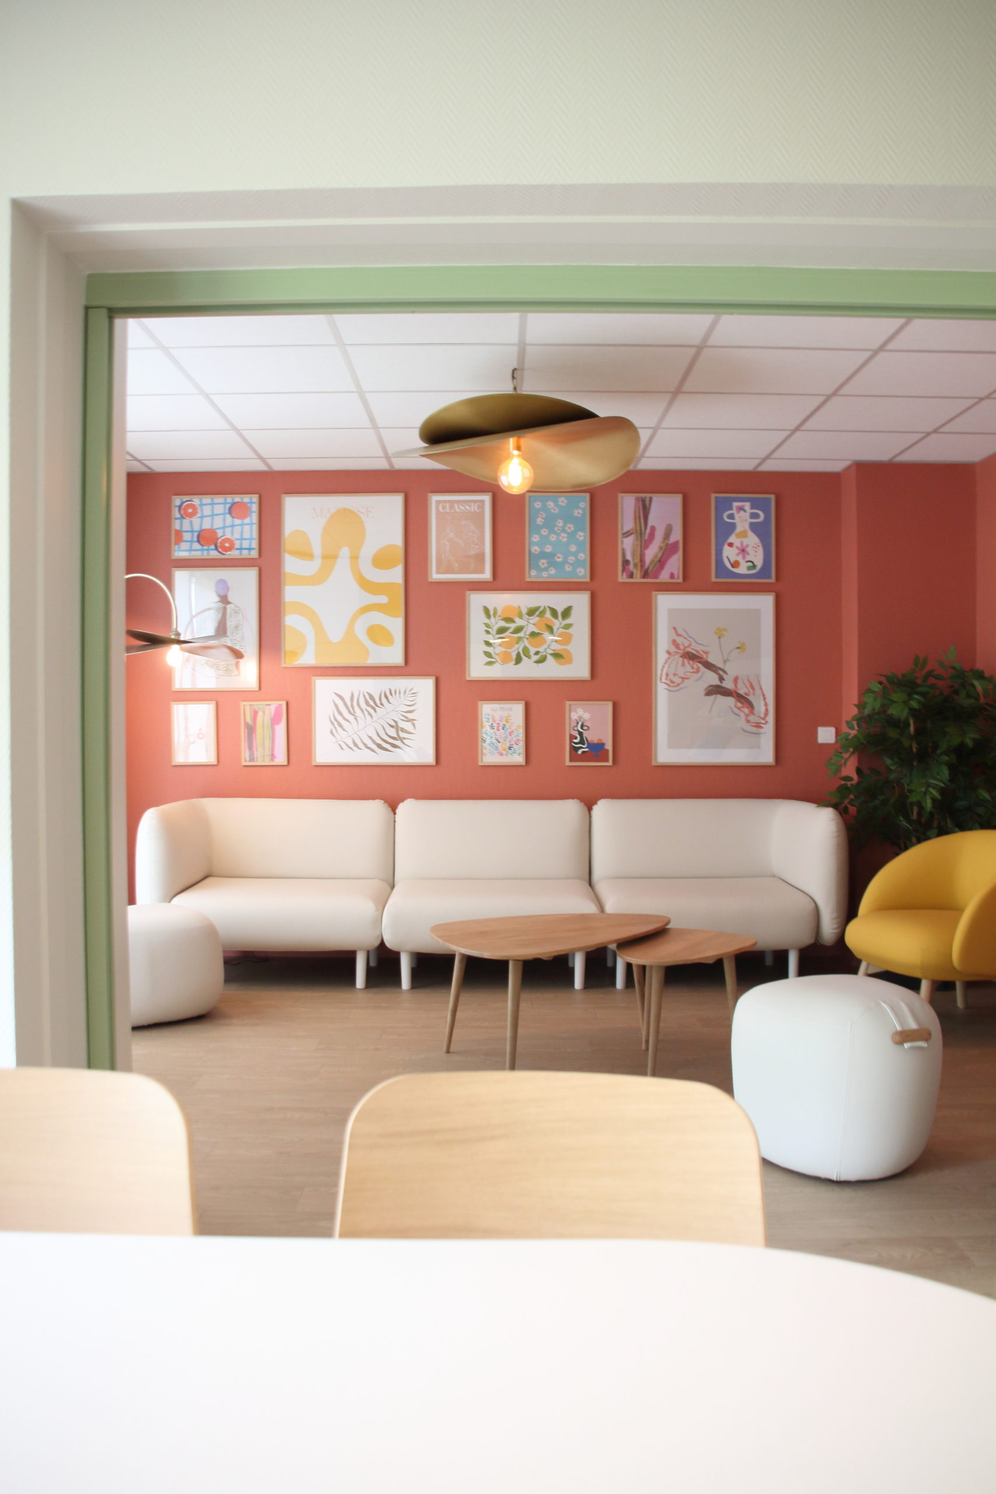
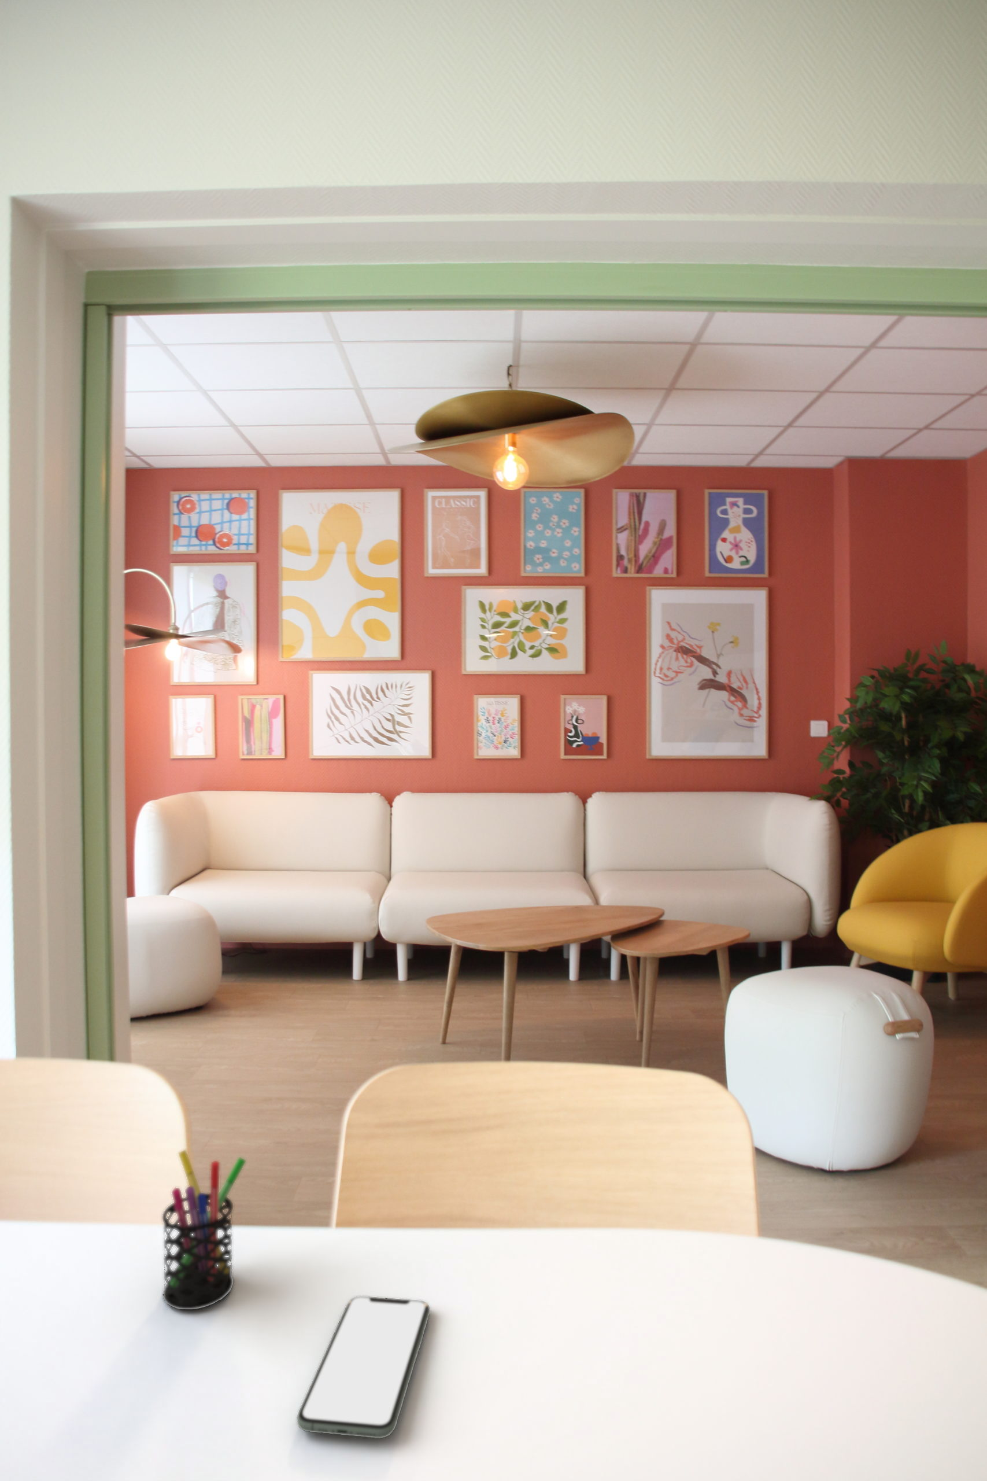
+ smartphone (369, 1360)
+ pen holder (207, 1219)
